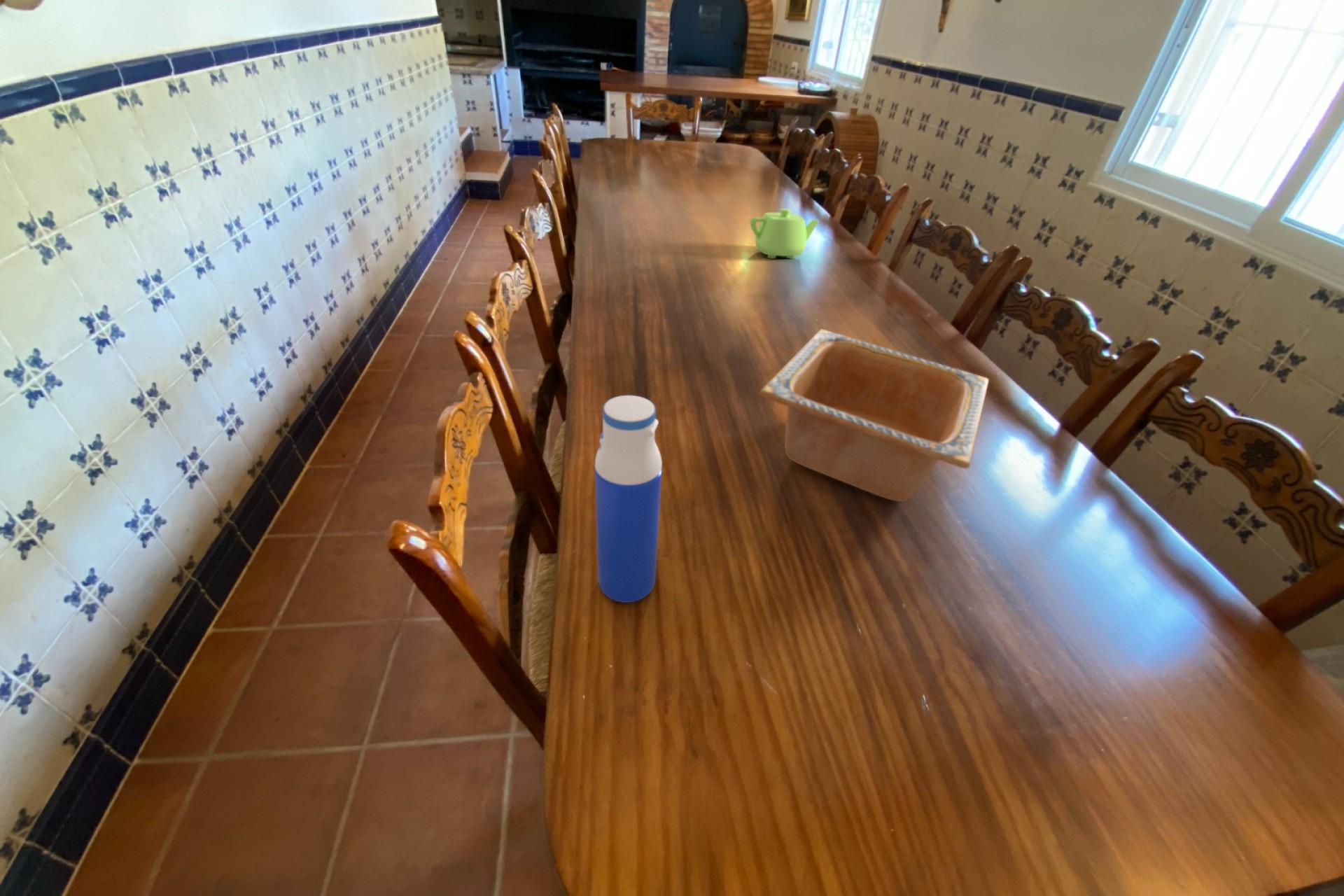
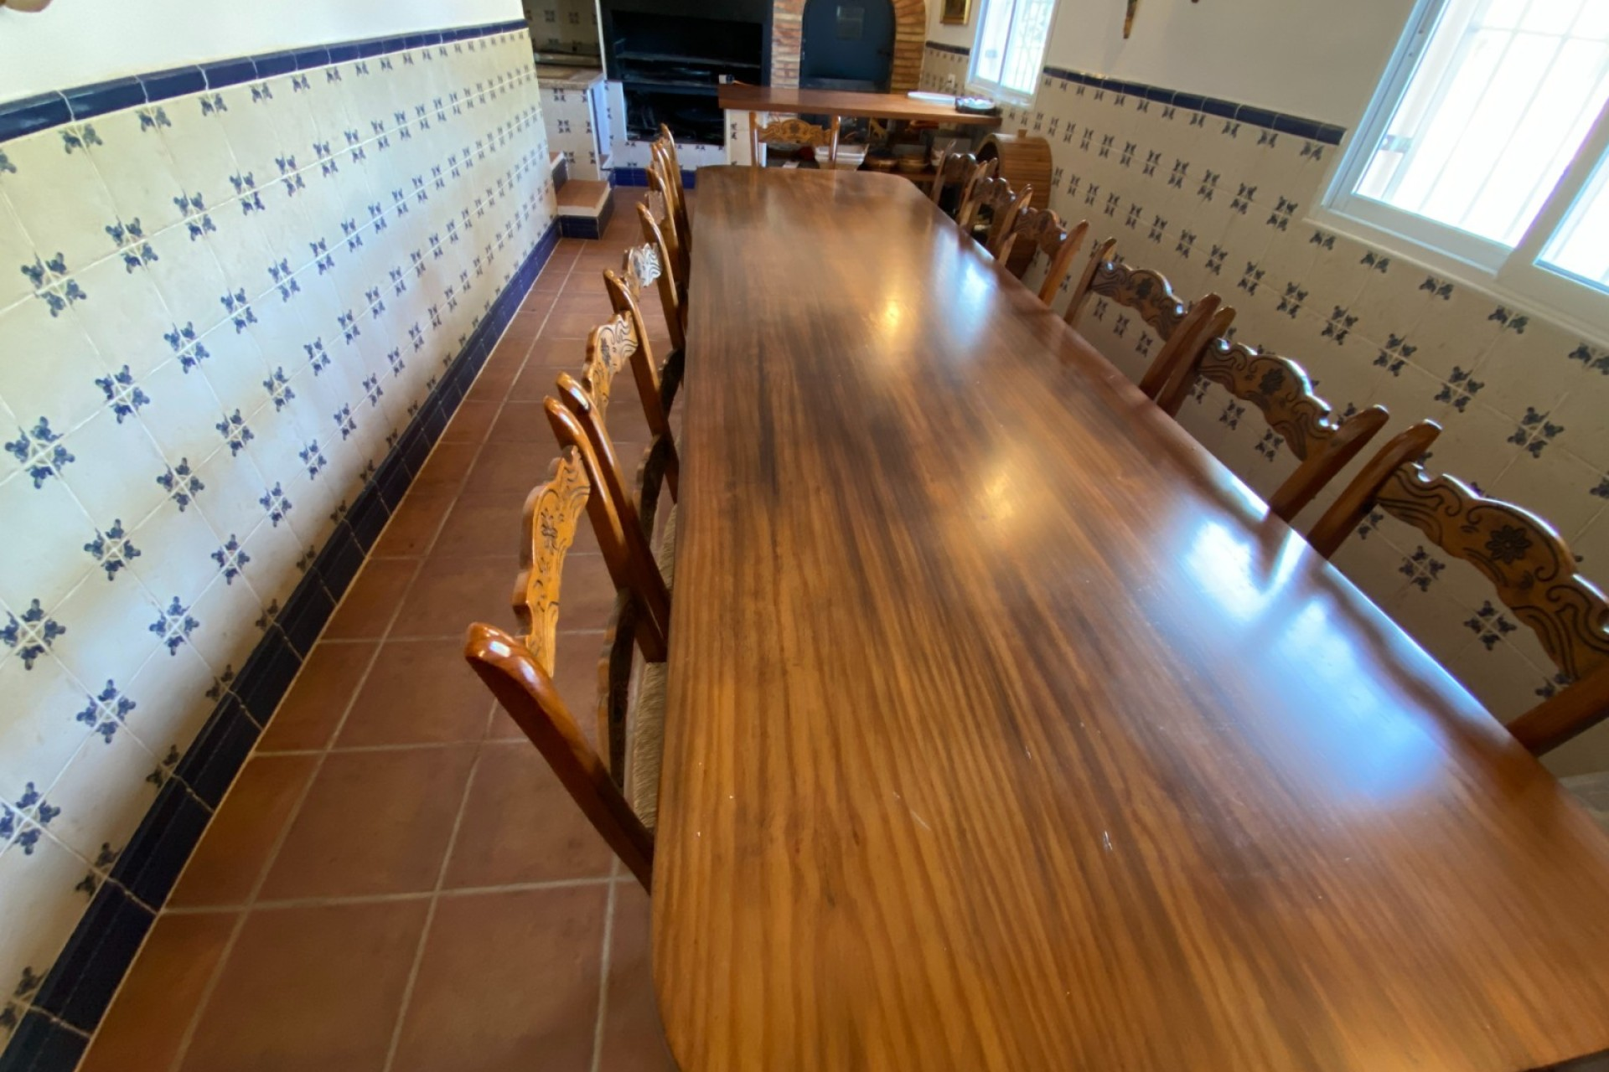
- teapot (782, 232)
- serving bowl (870, 420)
- water bottle (628, 504)
